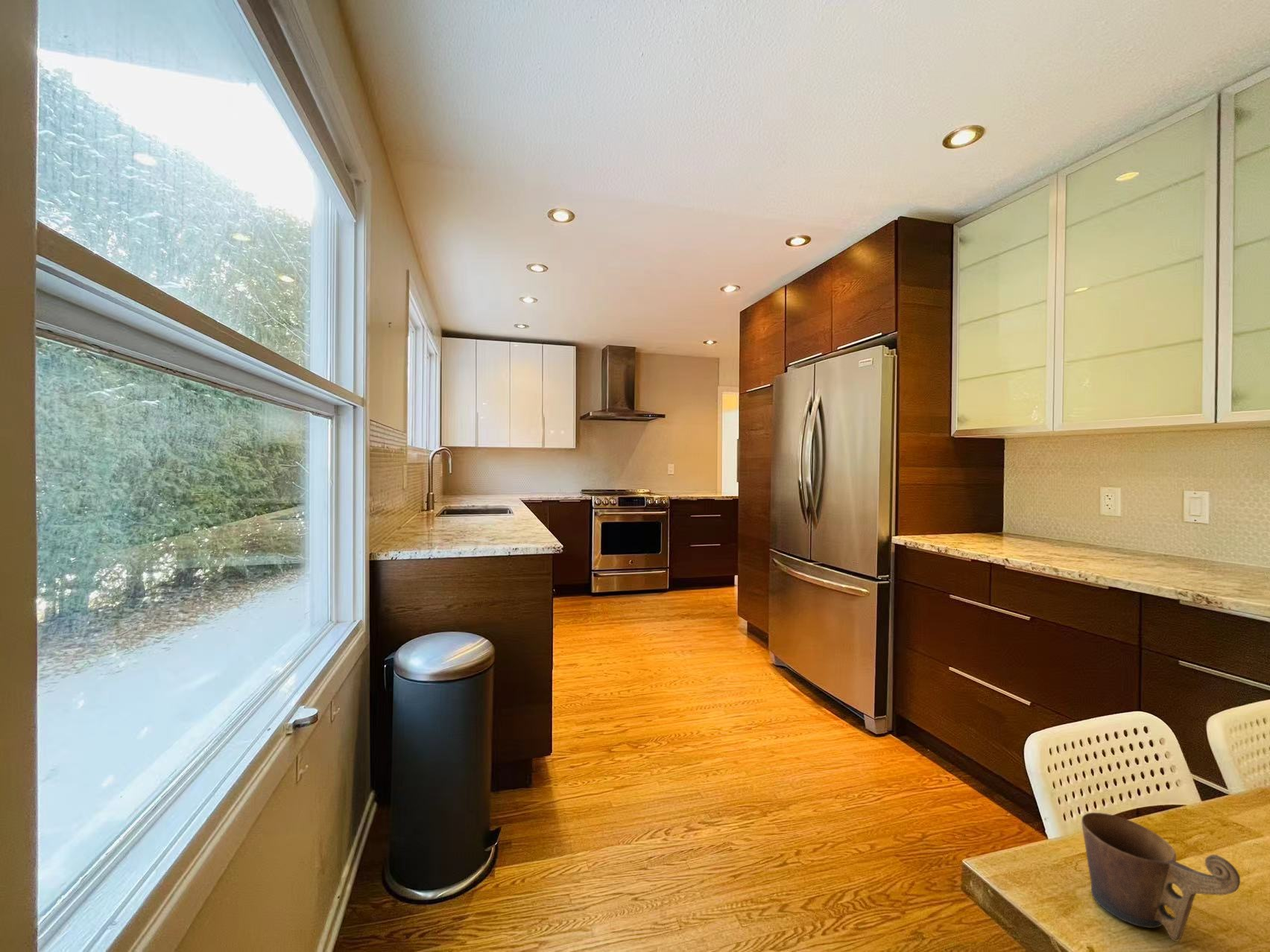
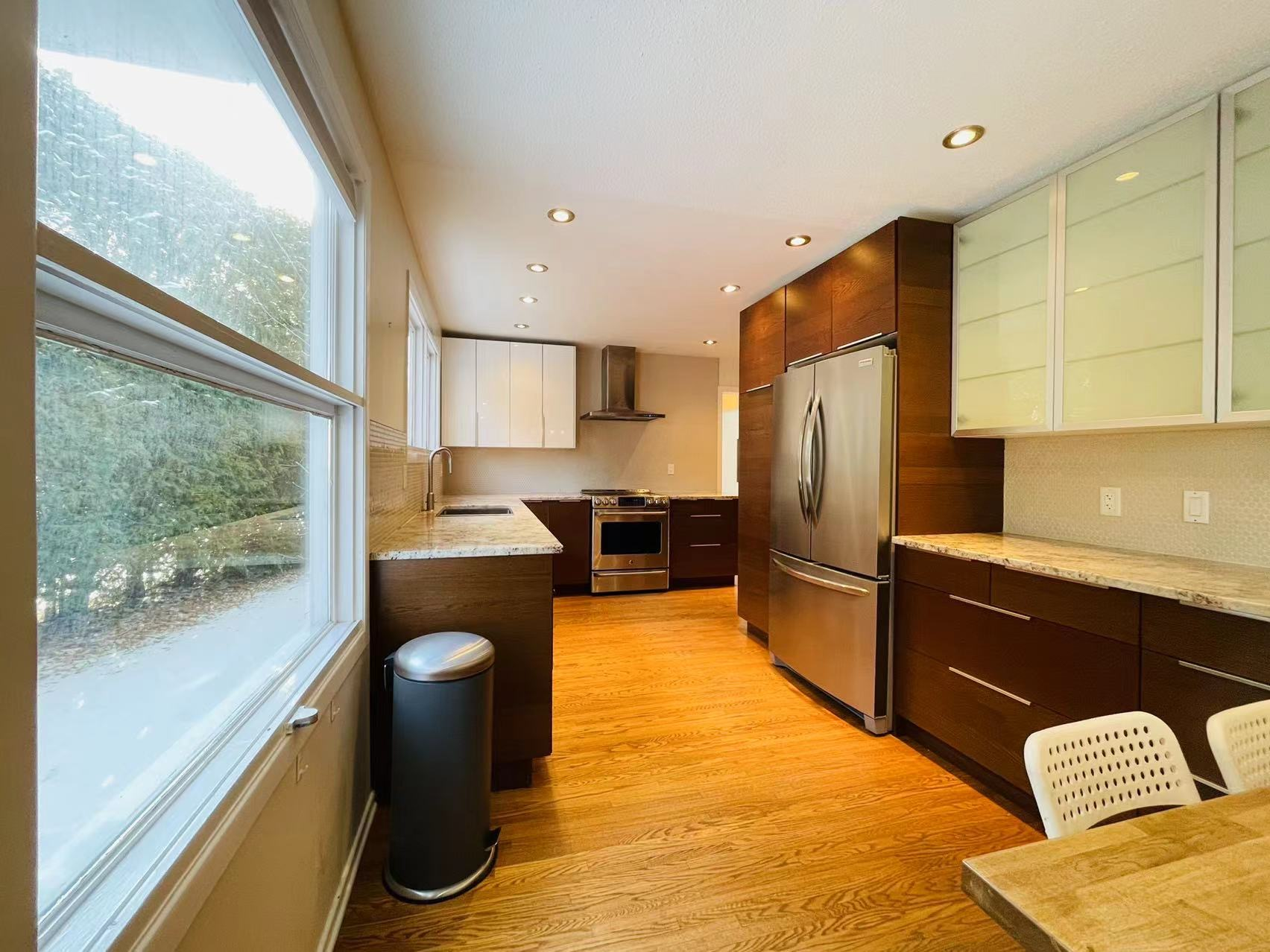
- mug (1154, 874)
